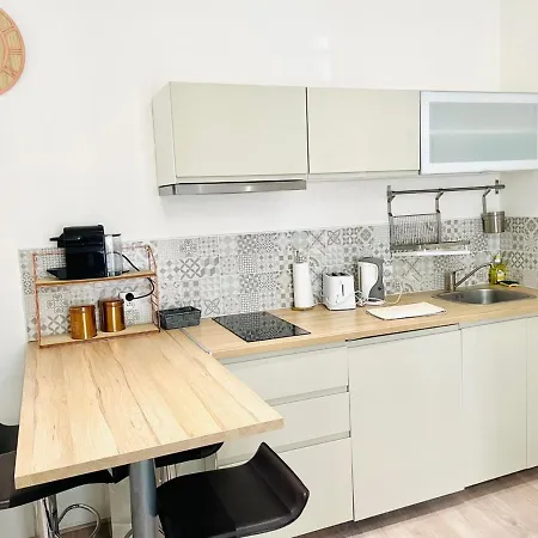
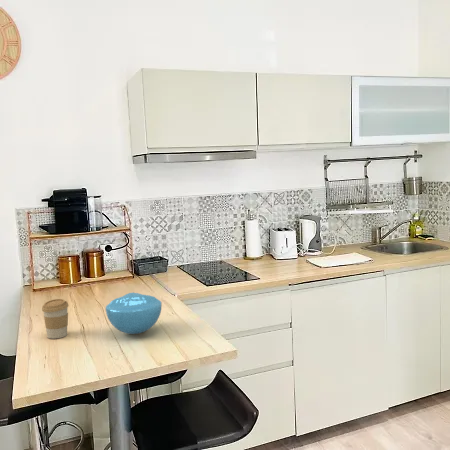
+ coffee cup (56, 318)
+ bowl (134, 312)
